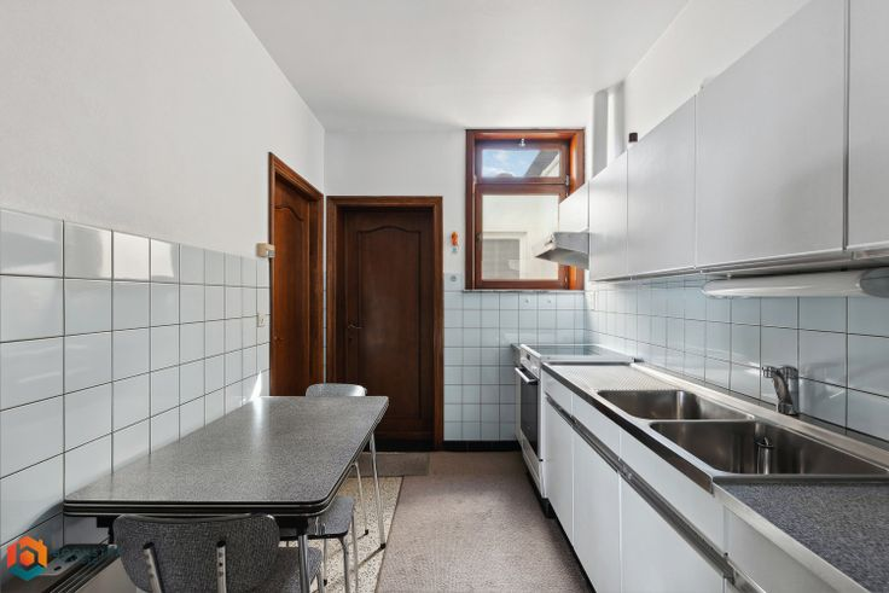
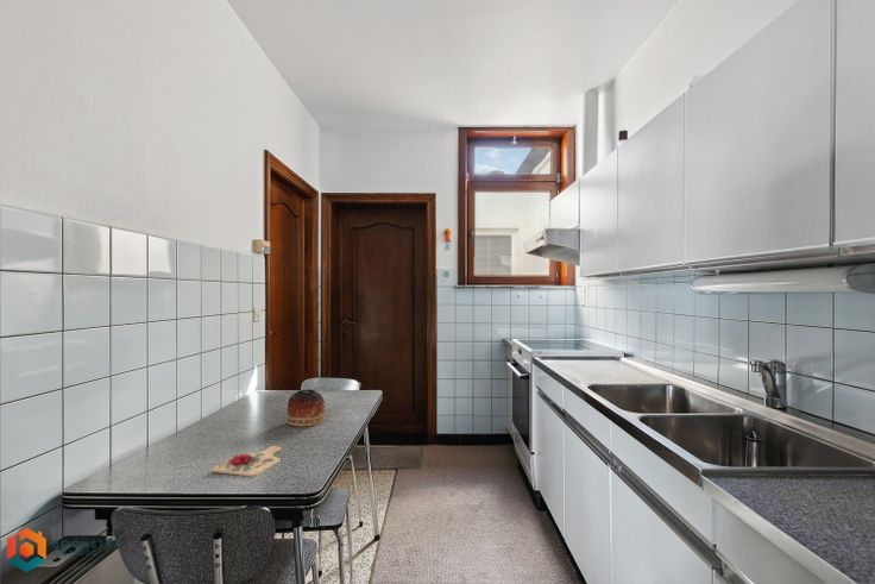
+ bowl (306, 406)
+ cutting board (257, 456)
